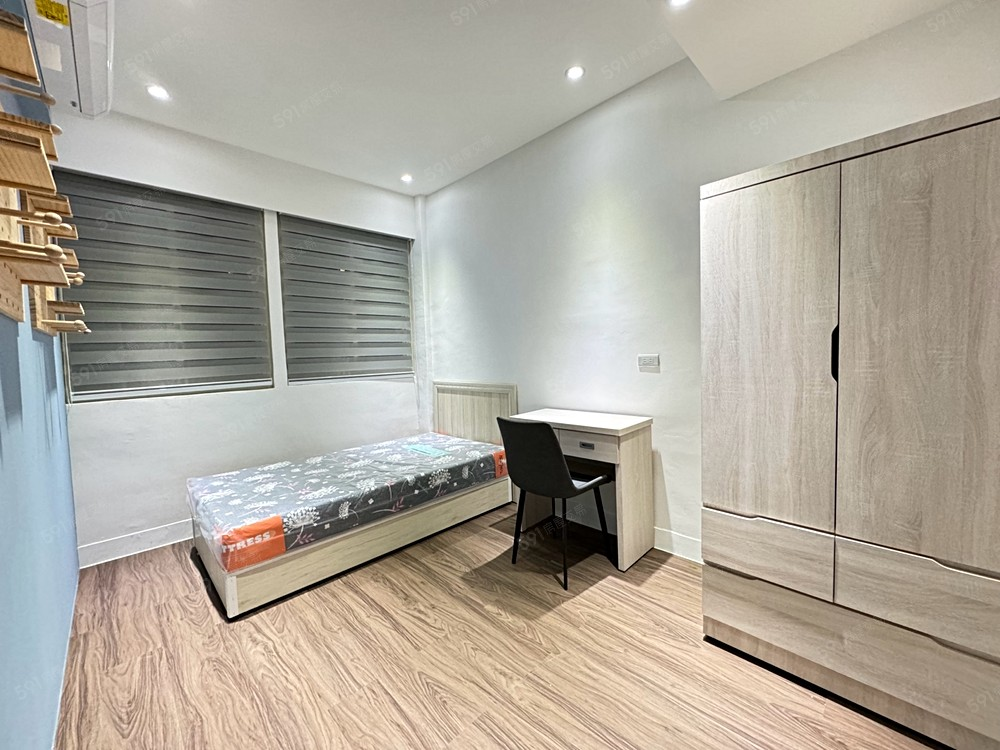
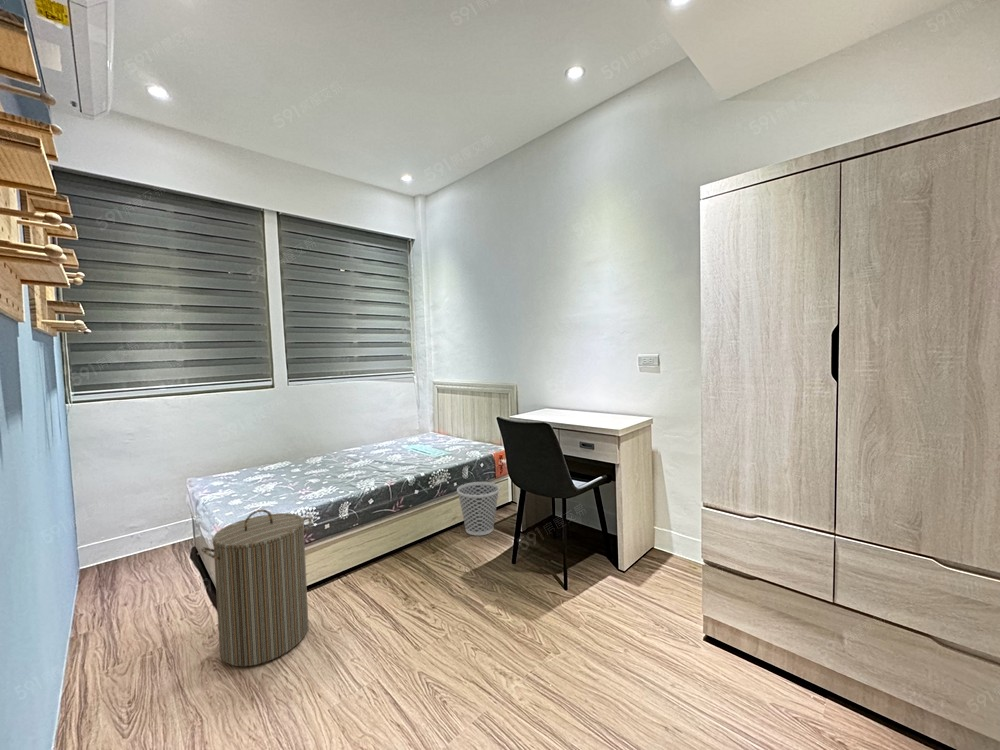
+ laundry hamper (263, 574)
+ wastebasket (478, 508)
